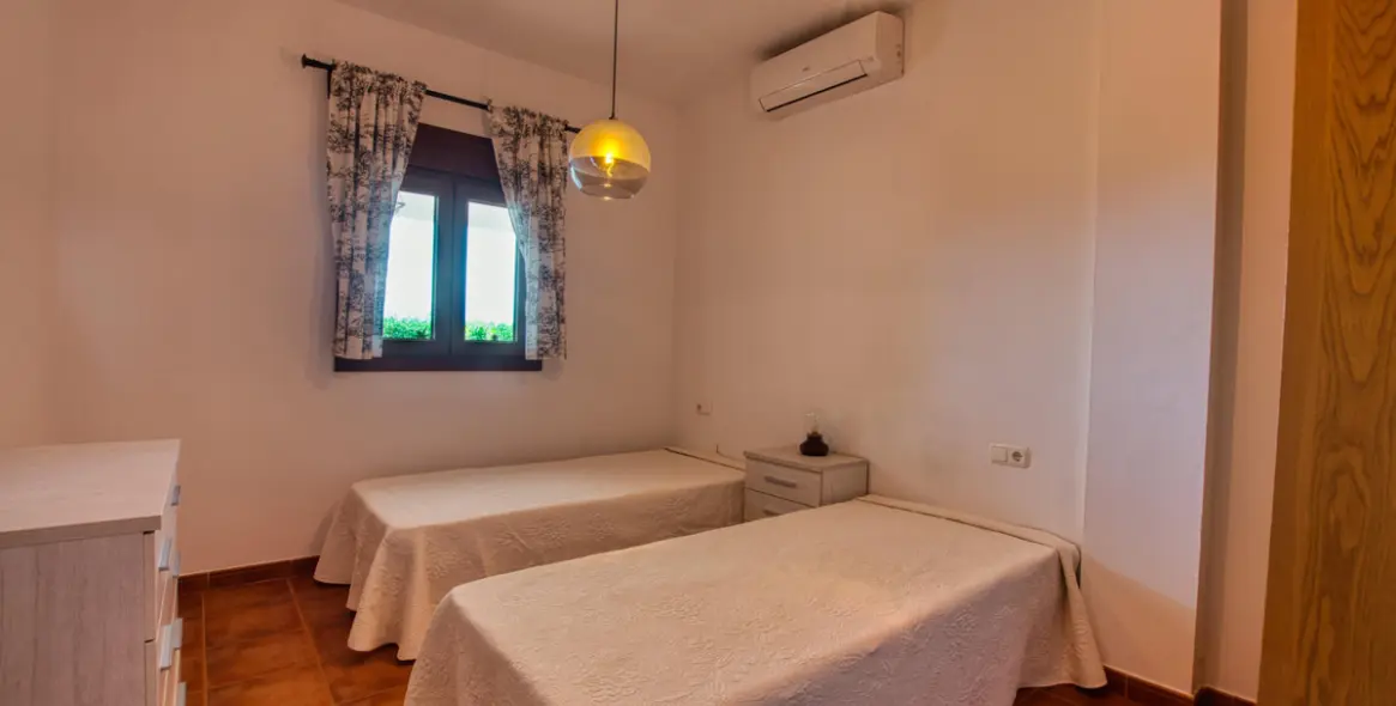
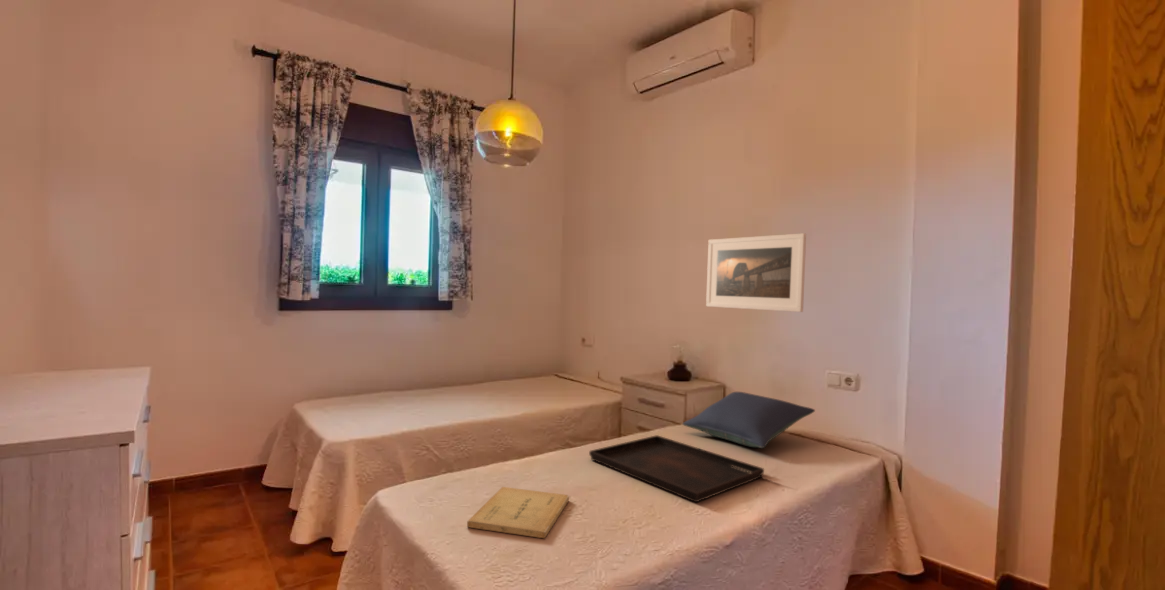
+ pillow (747, 417)
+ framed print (752, 272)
+ book (521, 510)
+ serving tray (673, 463)
